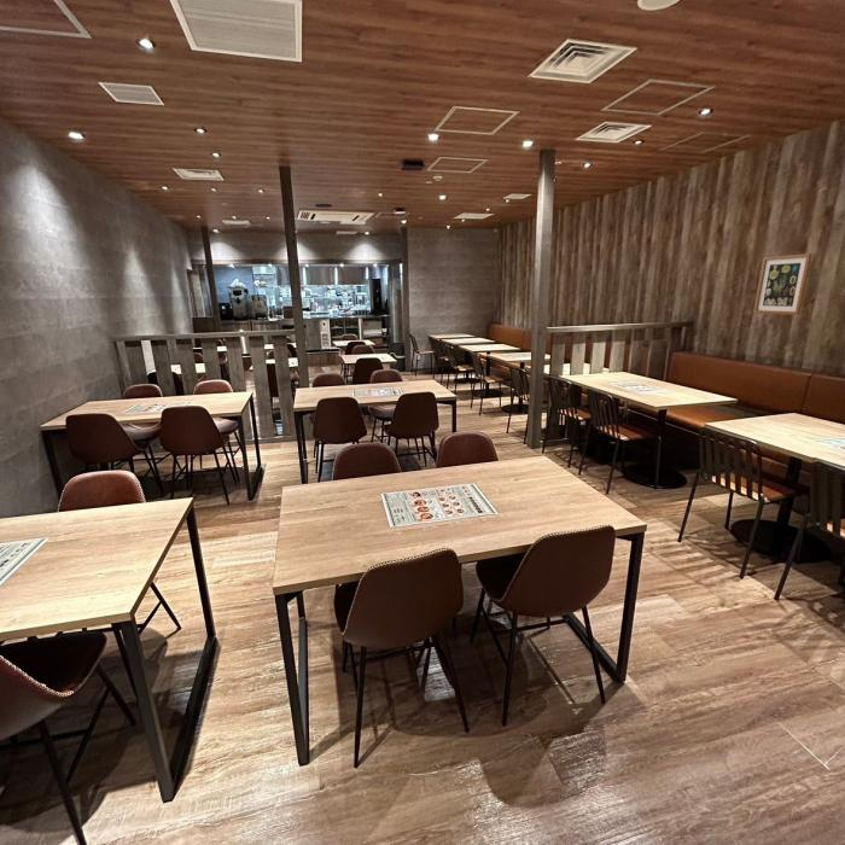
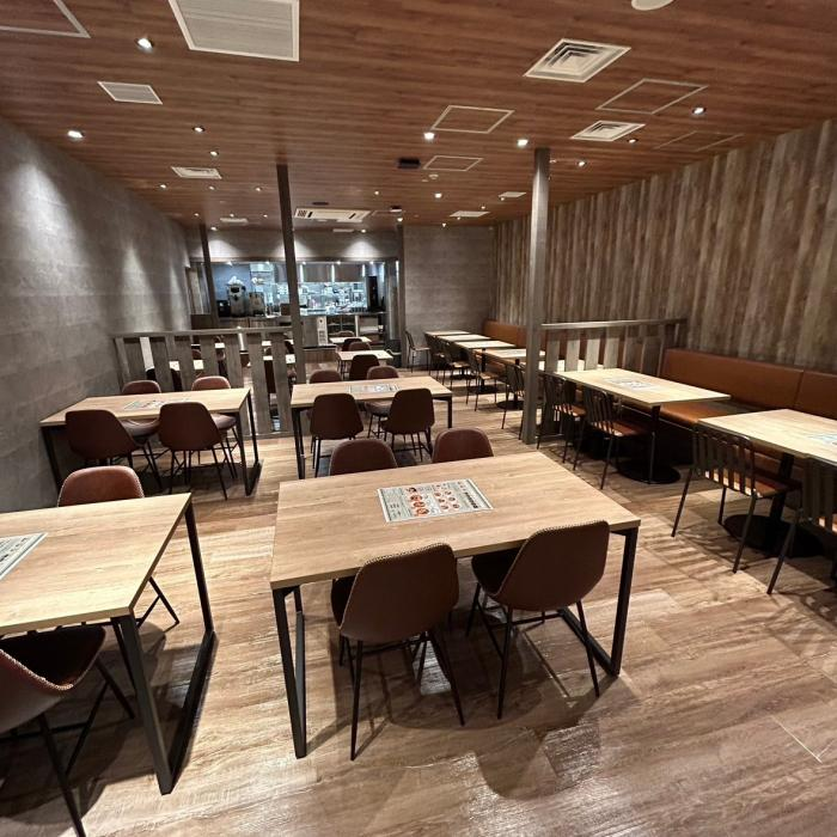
- wall art (780, 285)
